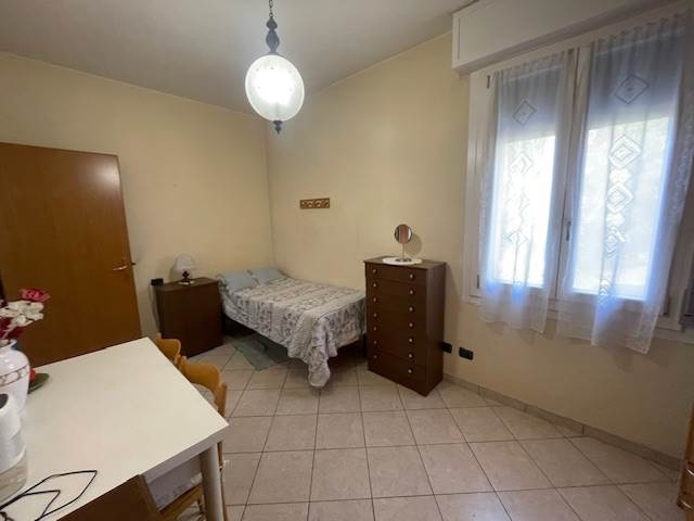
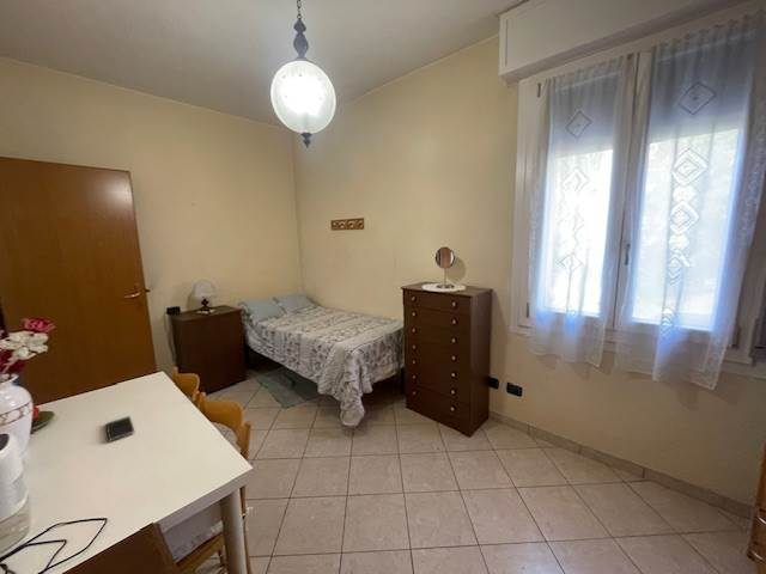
+ smartphone (120, 427)
